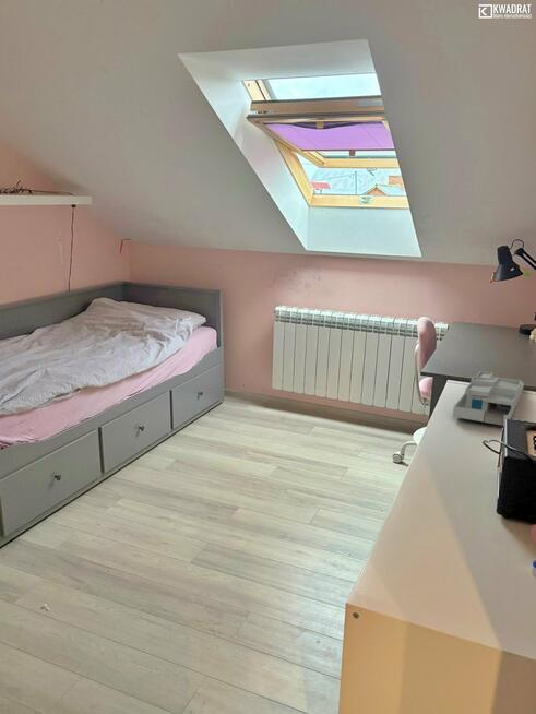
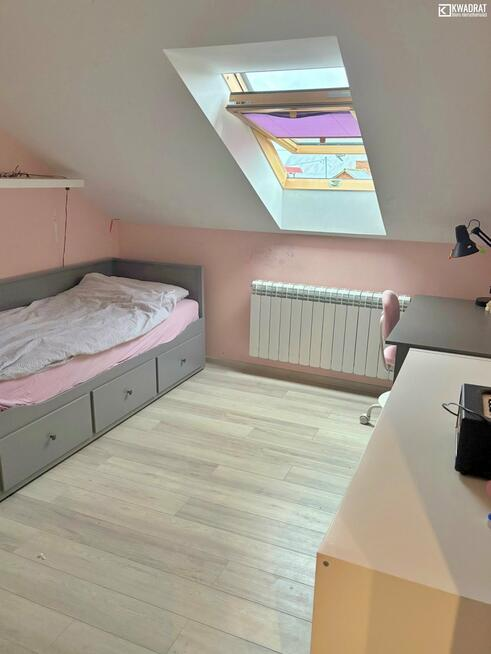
- desk organizer (491, 391)
